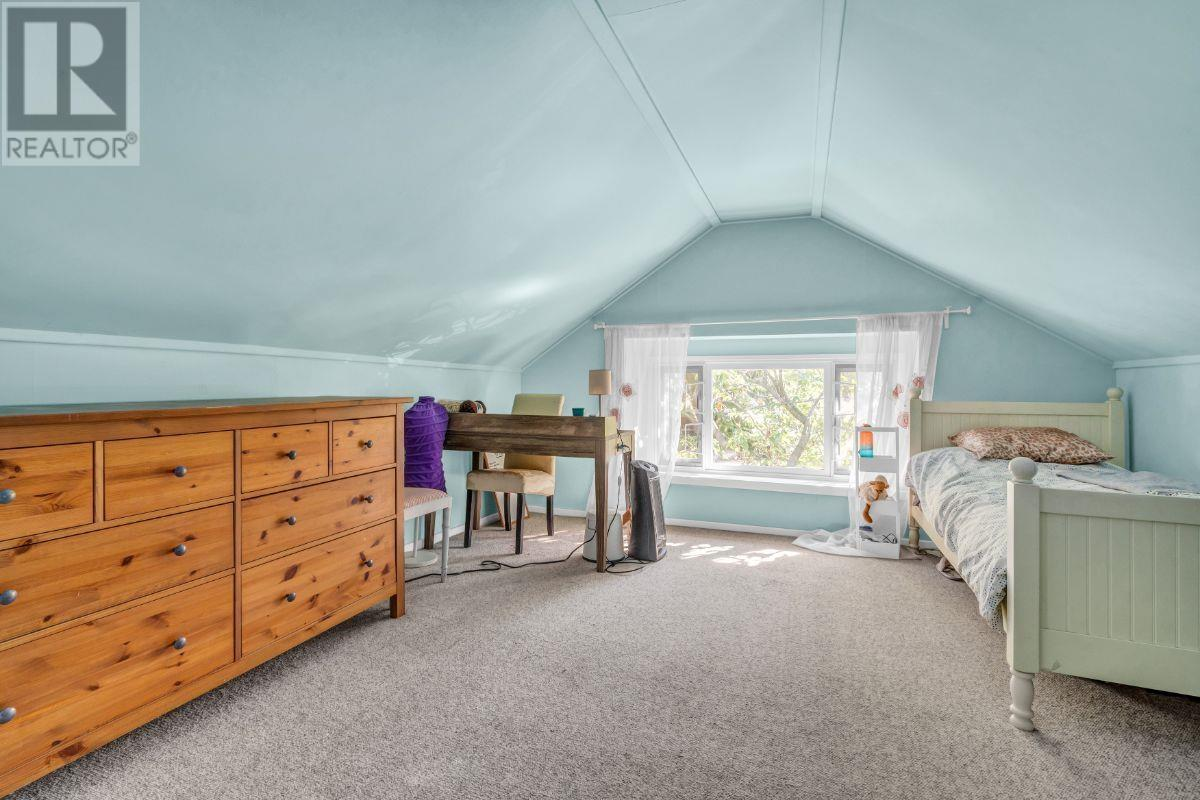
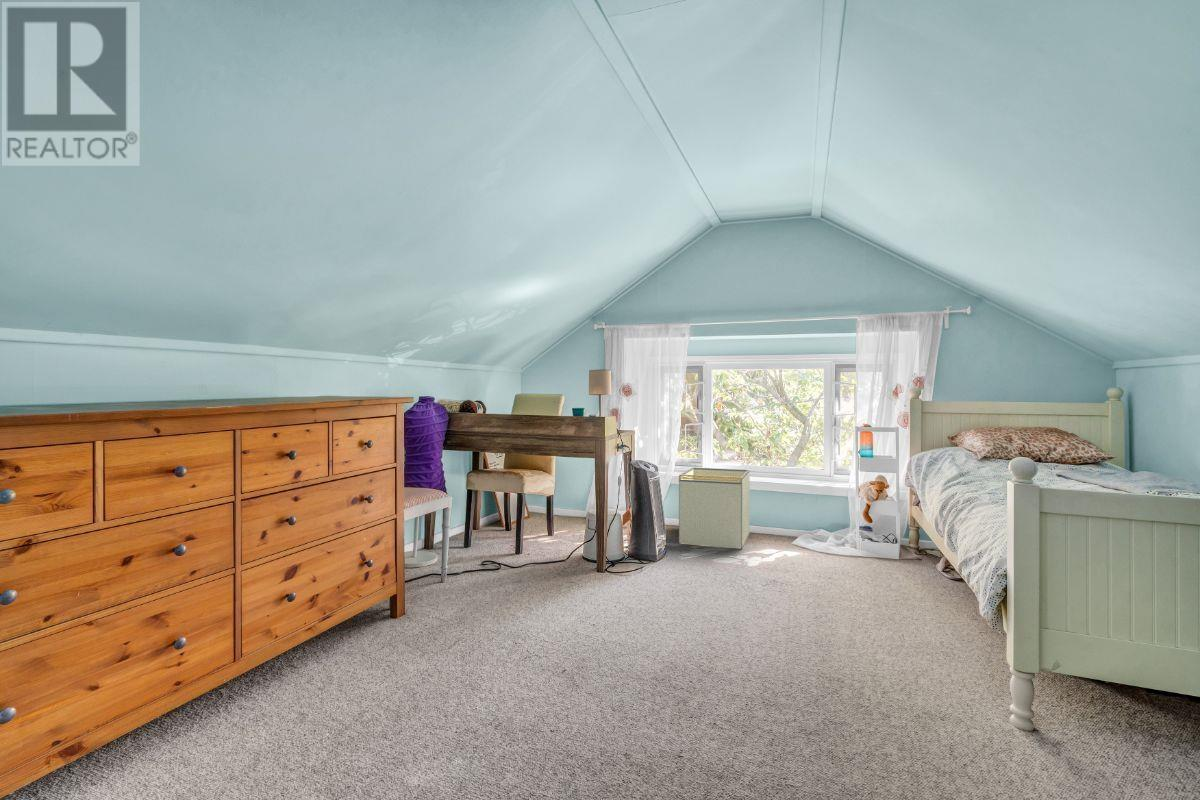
+ storage bin (715, 504)
